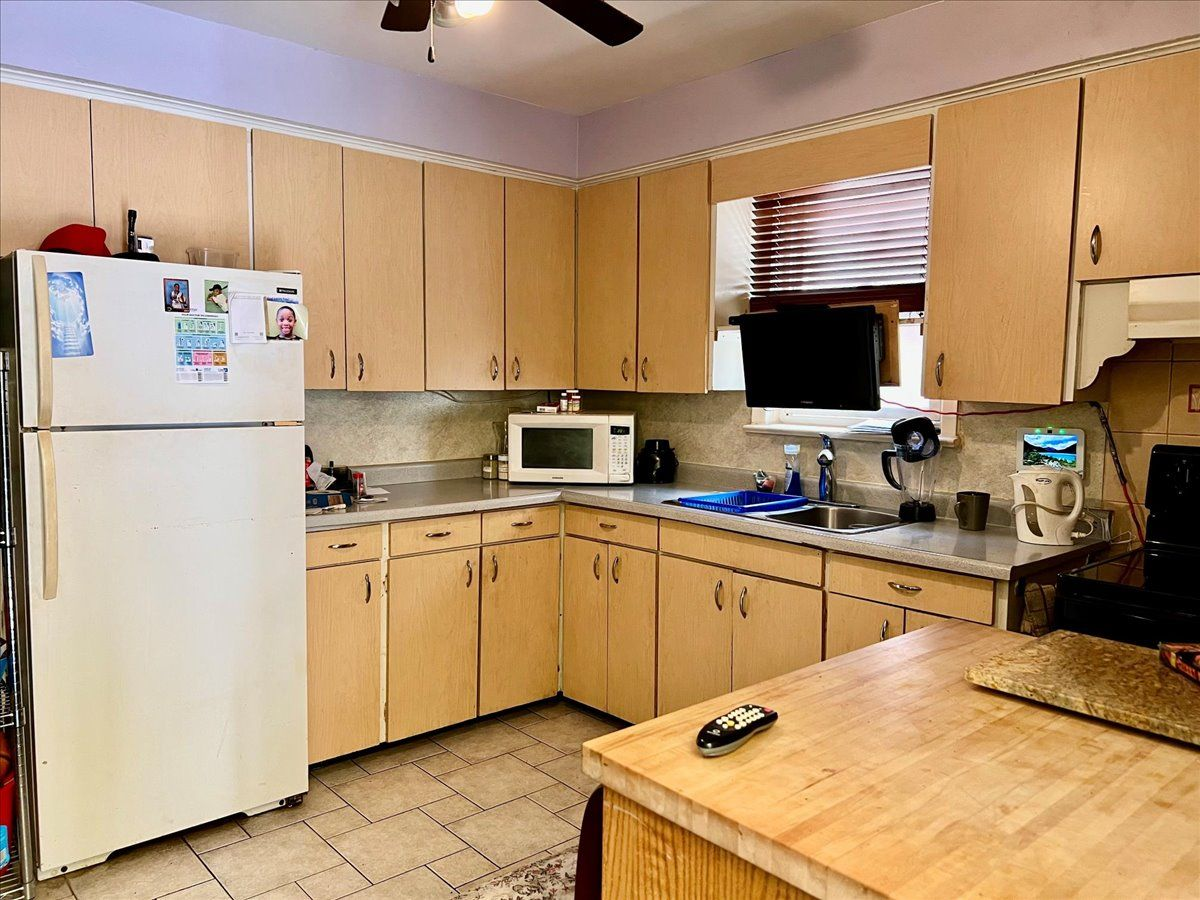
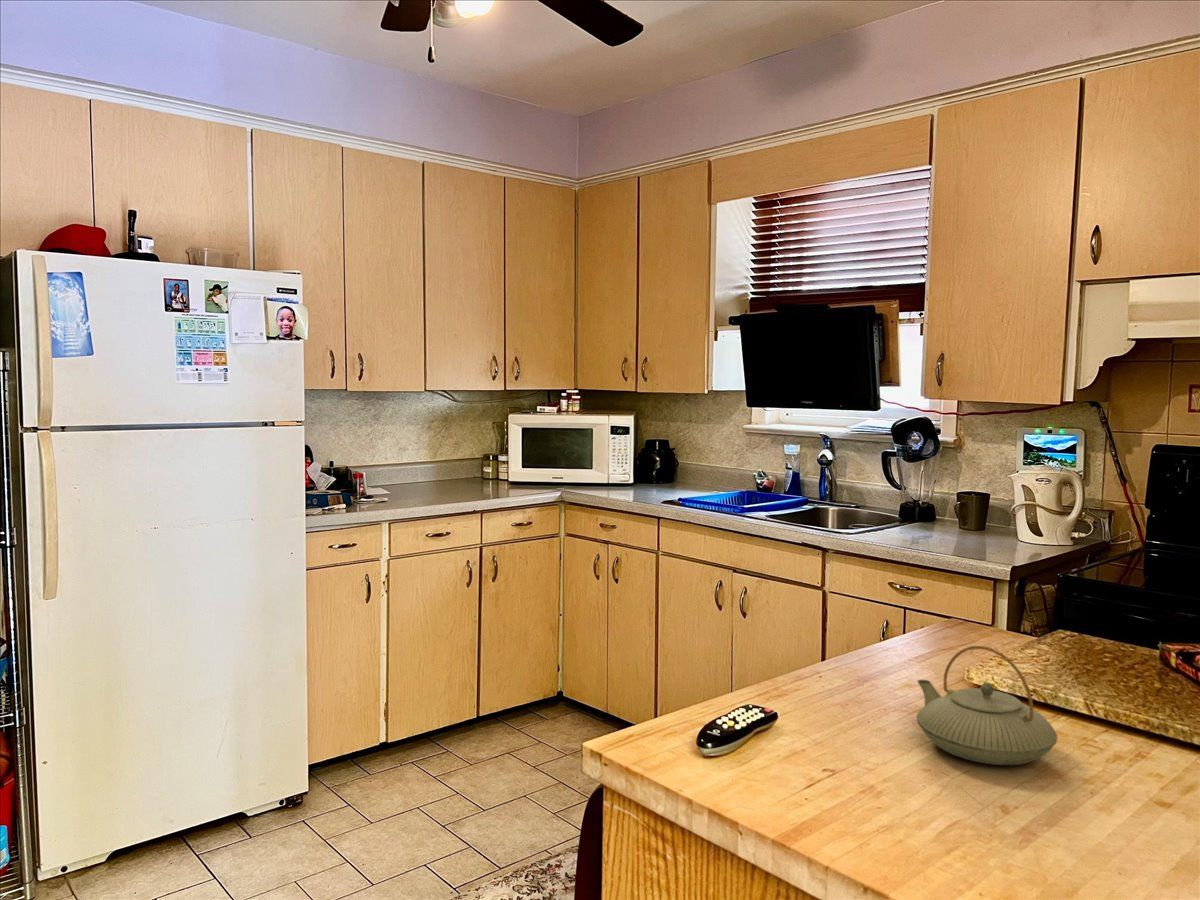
+ teapot (978, 695)
